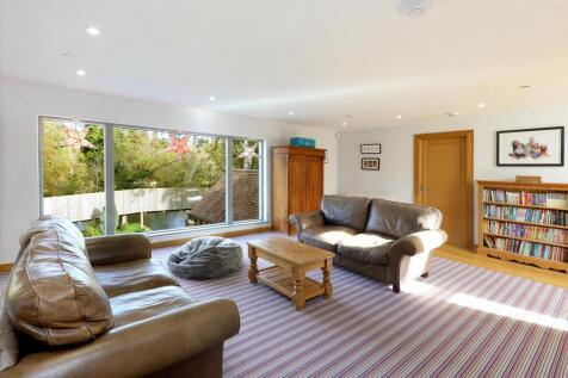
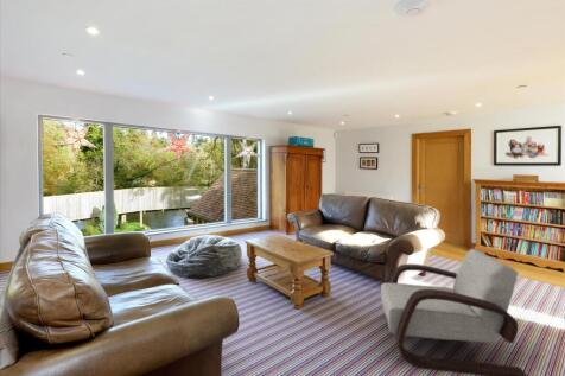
+ armchair (439, 298)
